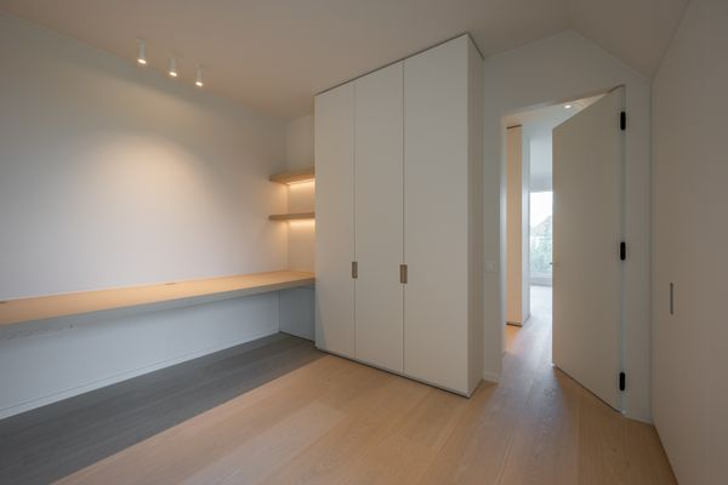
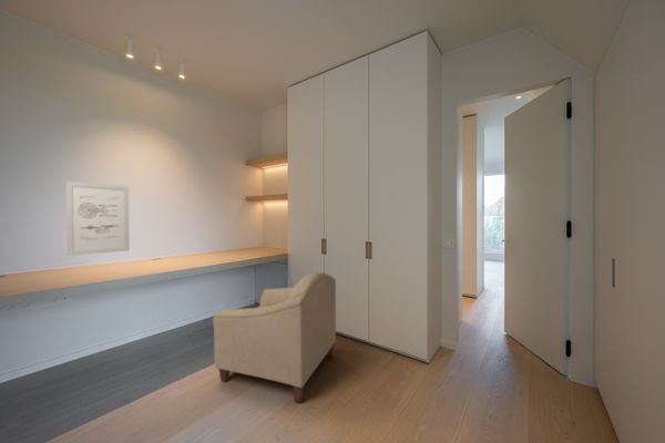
+ wall art (100, 218)
+ chair (279, 319)
